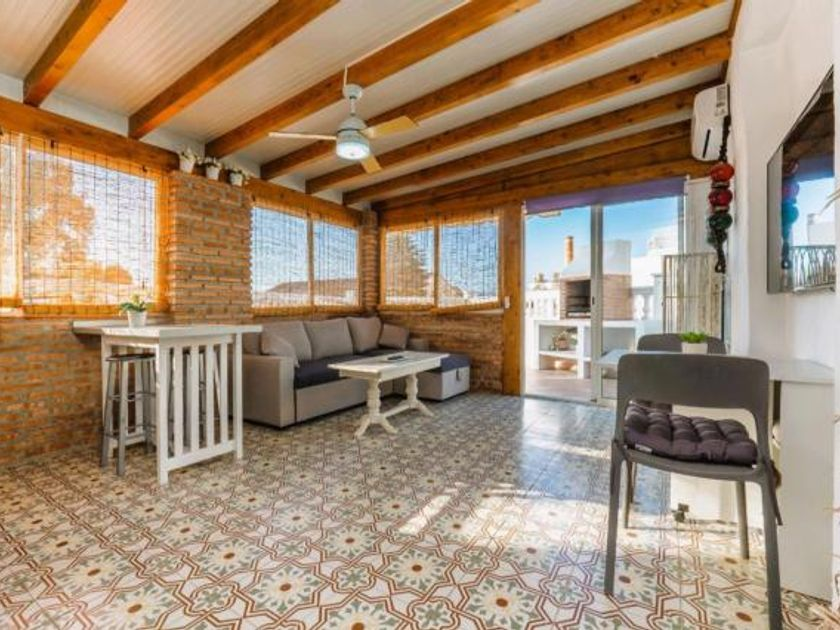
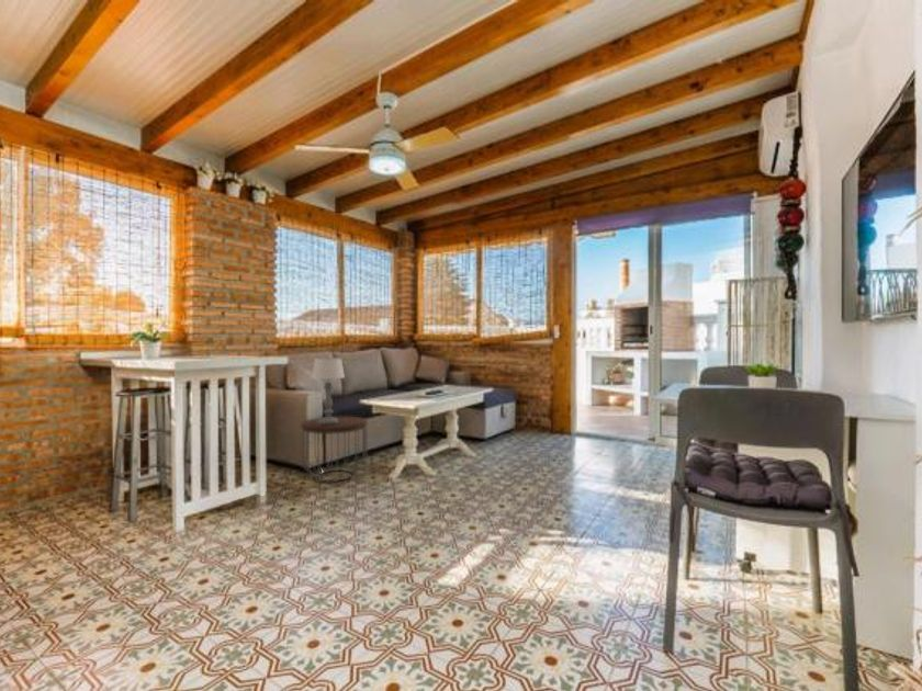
+ table lamp (328, 390)
+ side table (337, 449)
